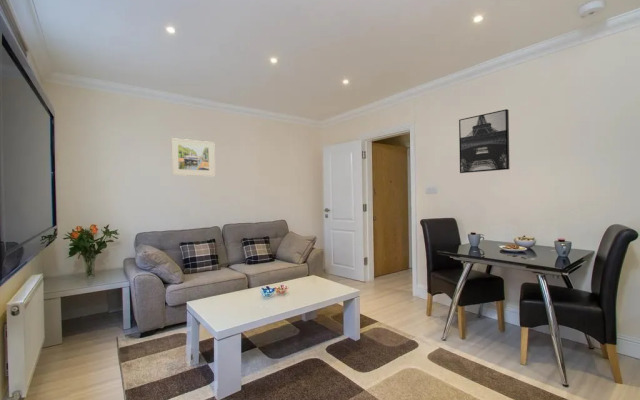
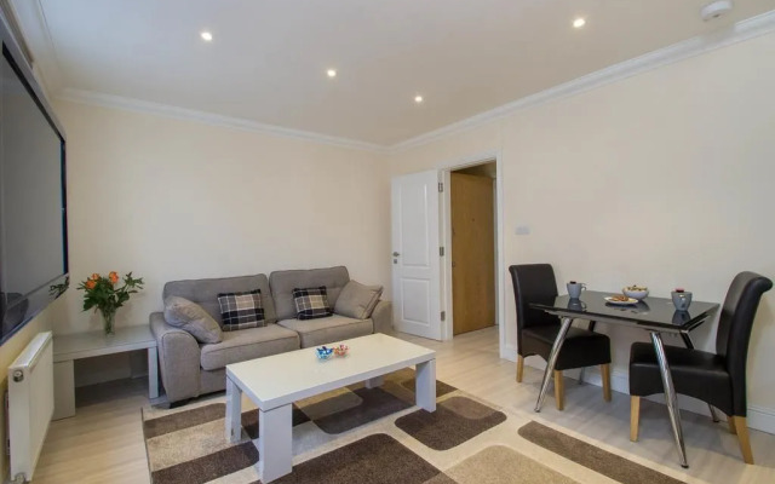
- wall art (482, 143)
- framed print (194, 158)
